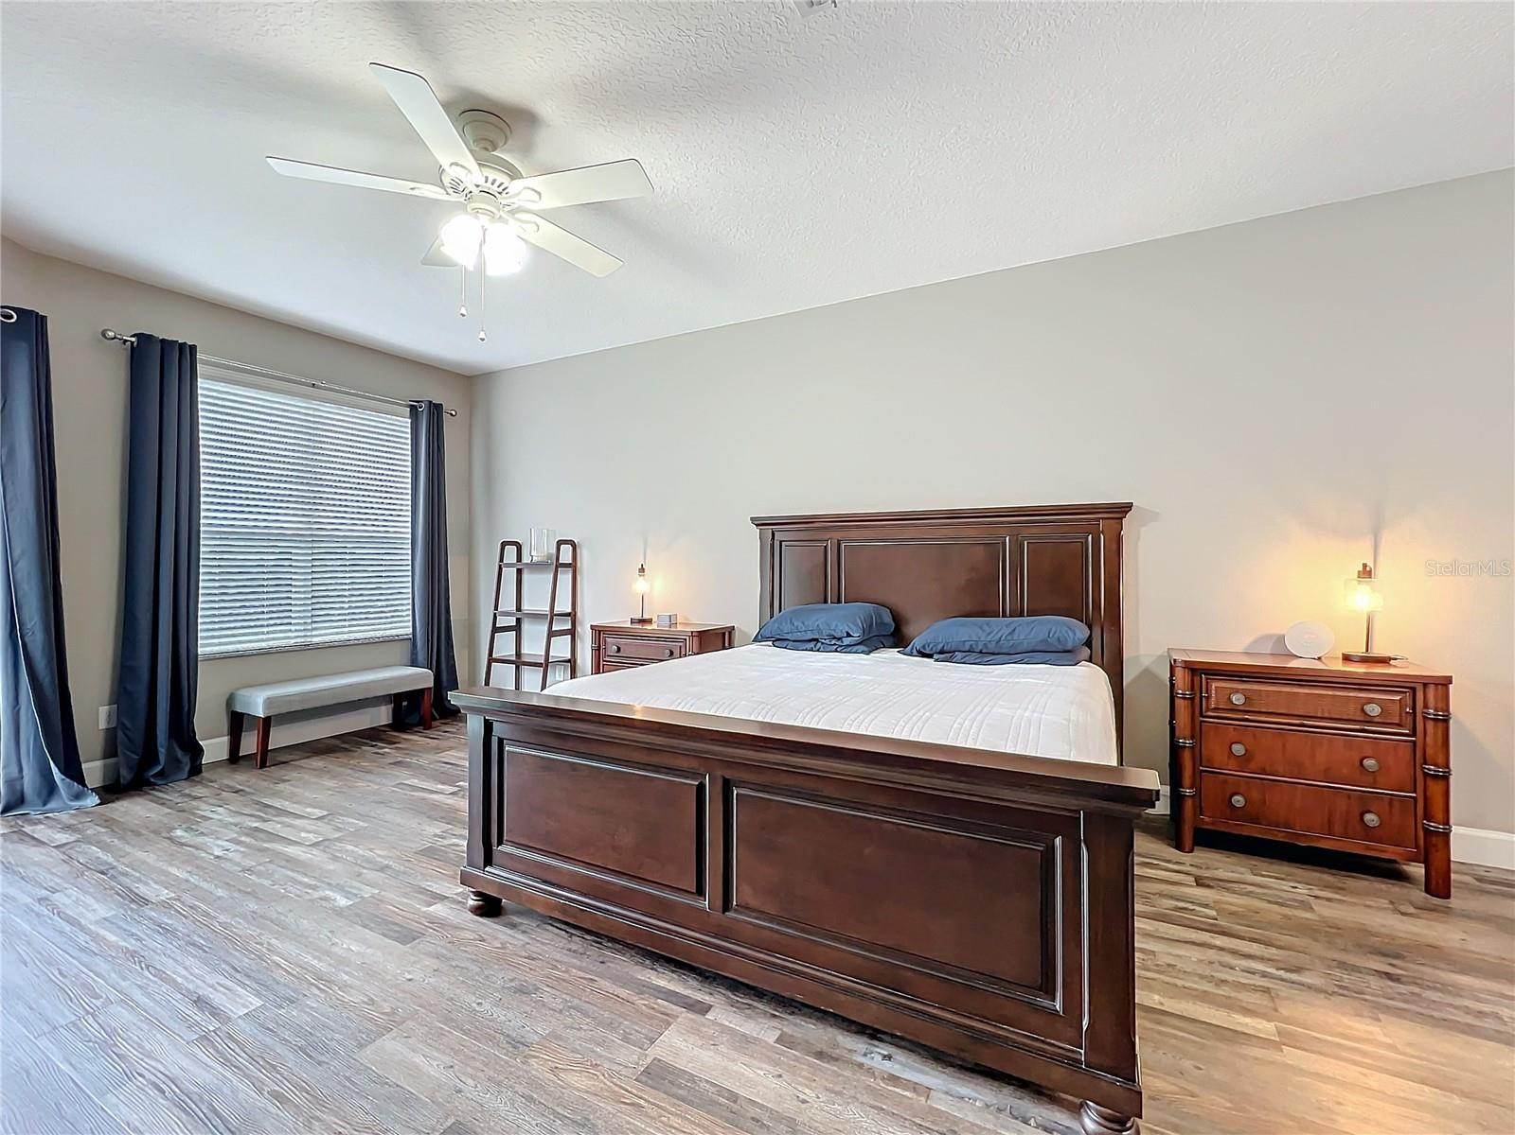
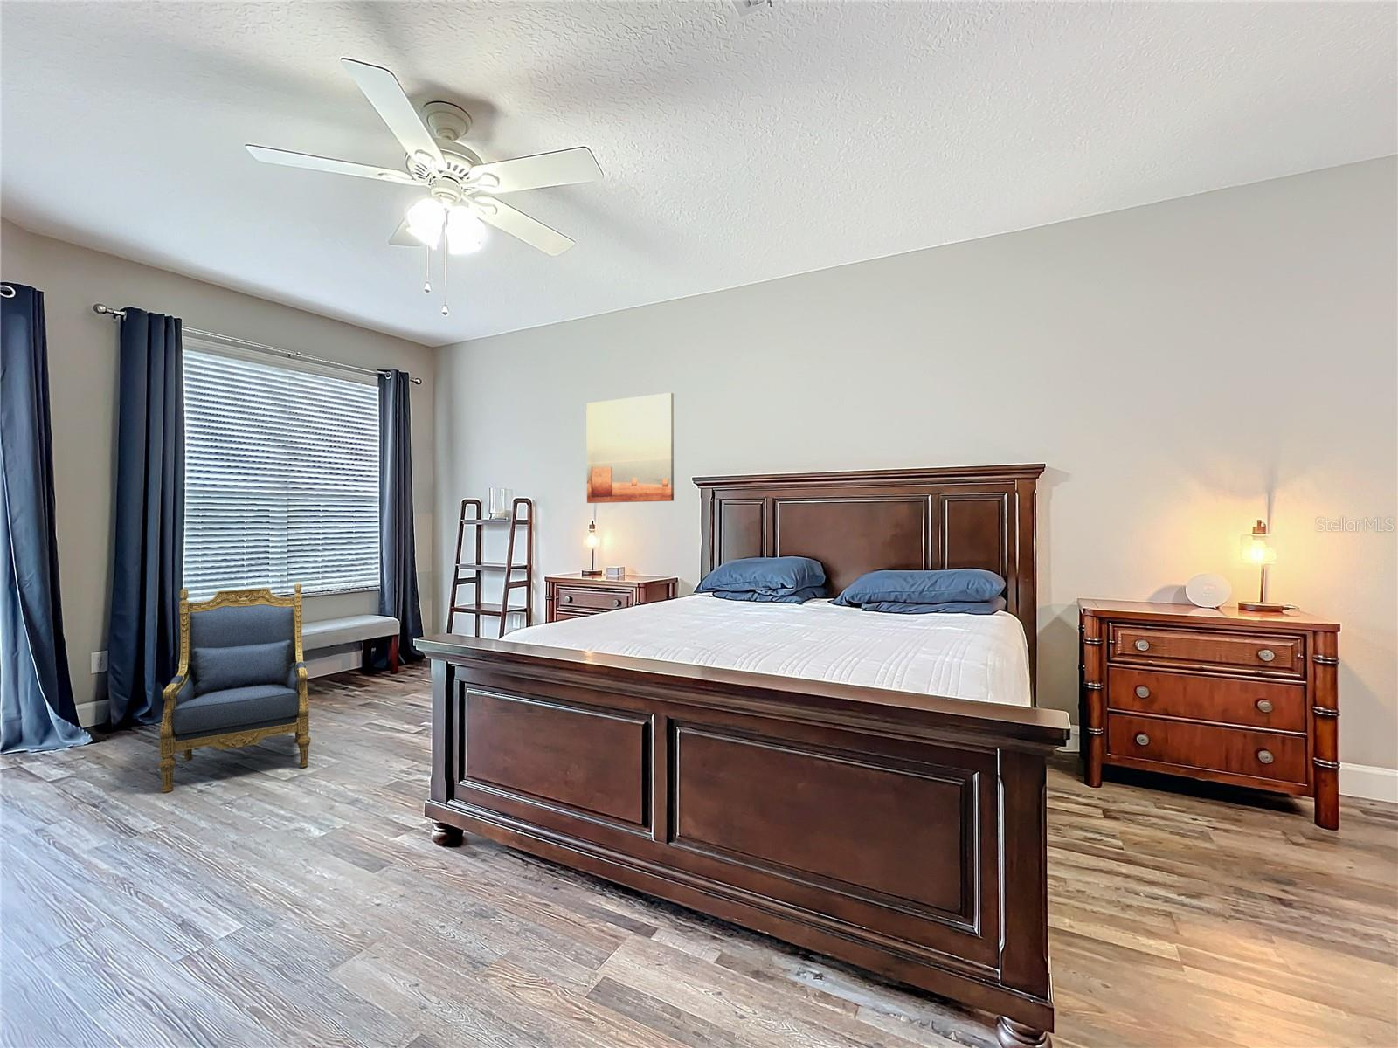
+ wall art (629, 450)
+ armchair (241, 665)
